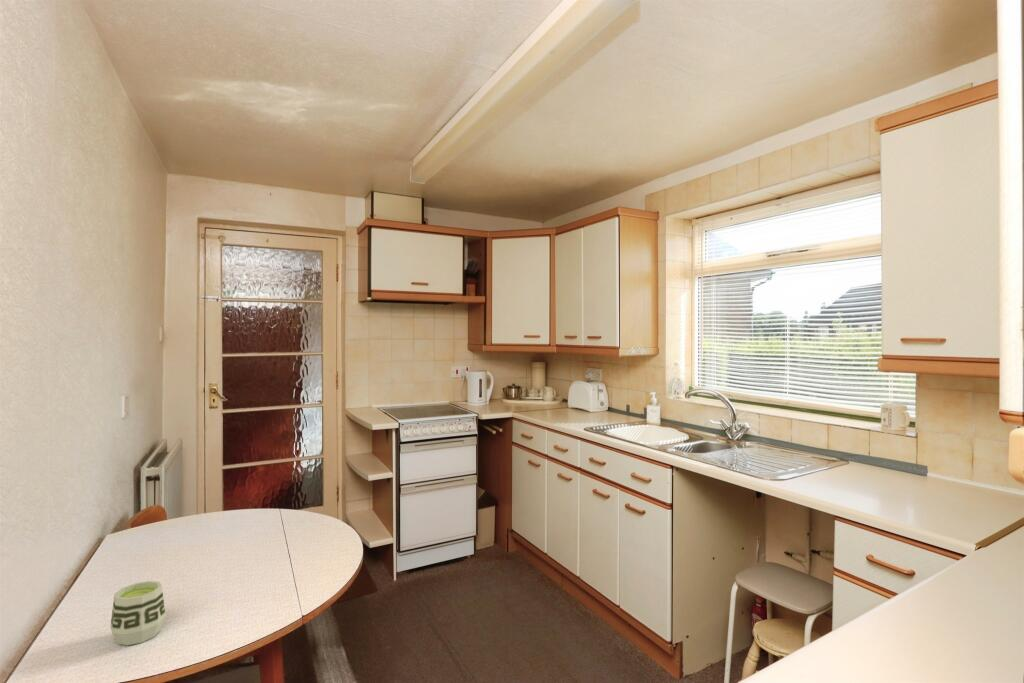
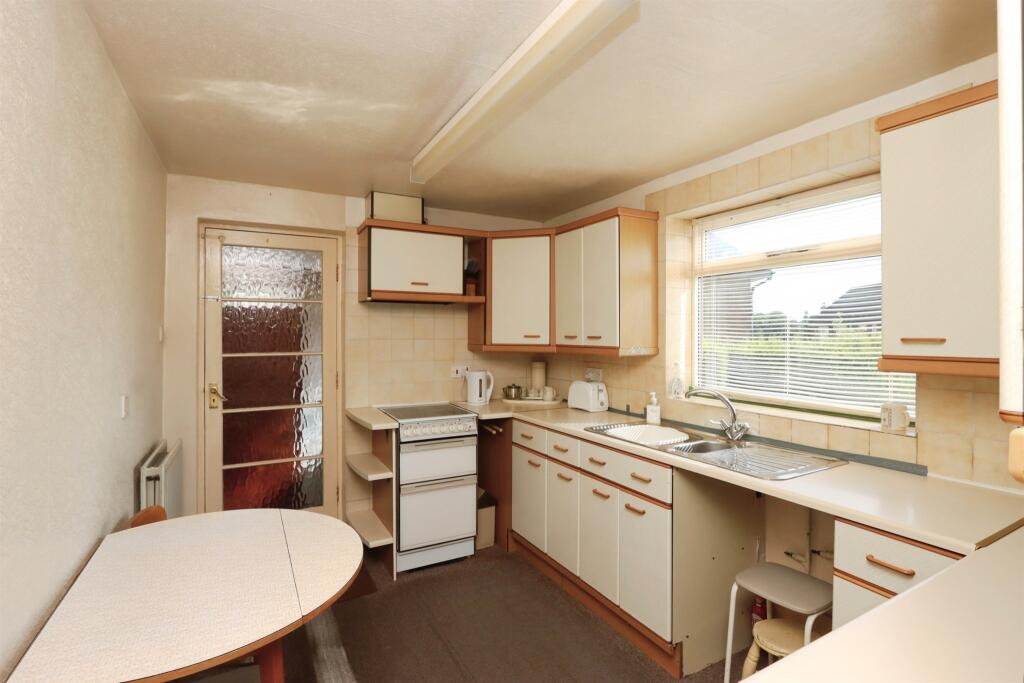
- cup (138, 612)
